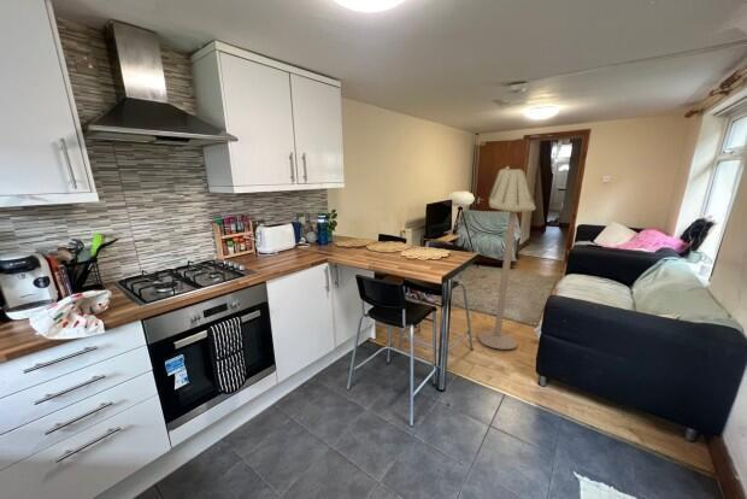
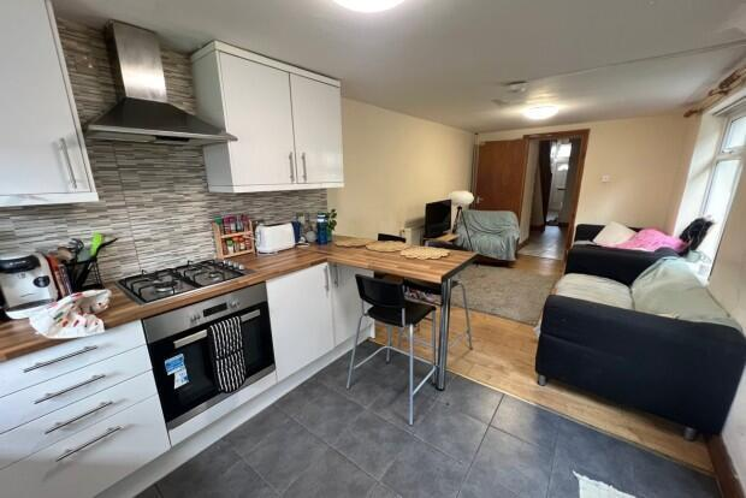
- floor lamp (506, 257)
